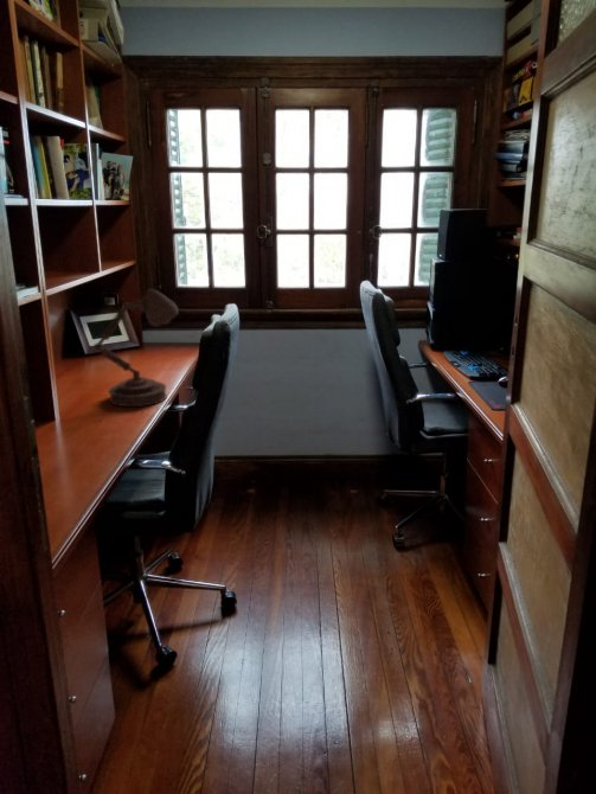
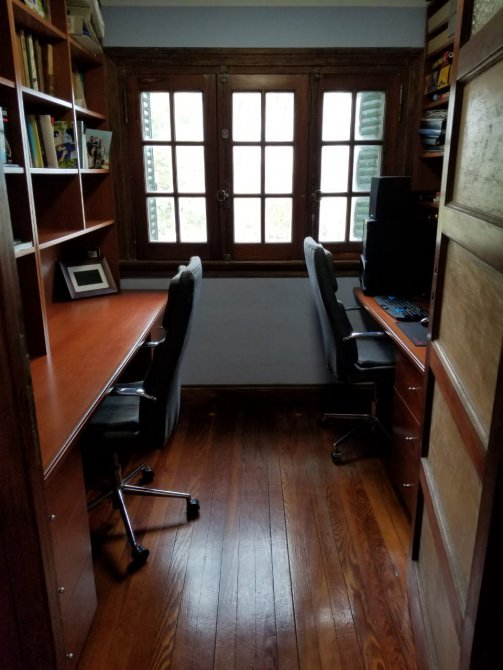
- desk lamp (129, 363)
